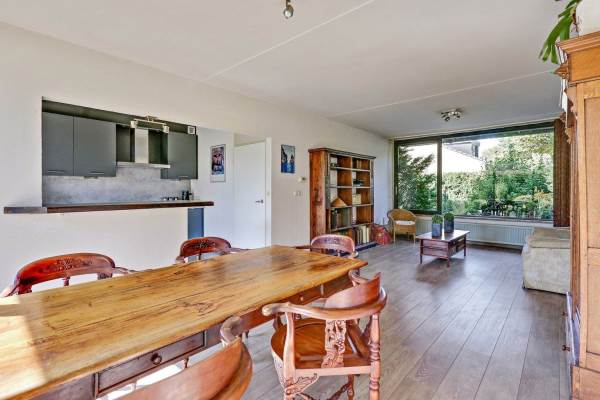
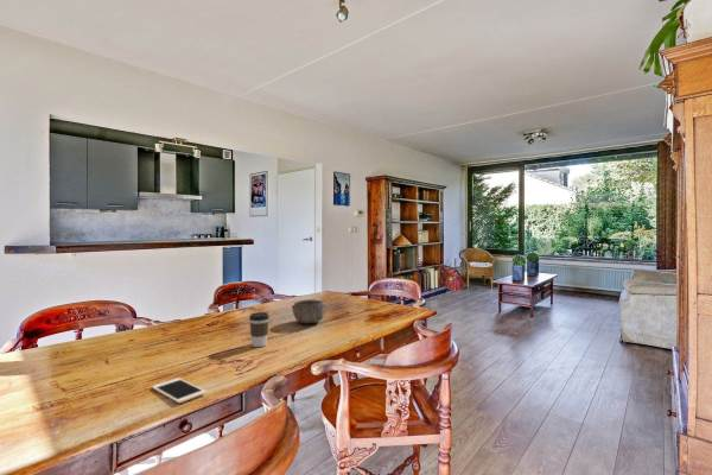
+ bowl (309, 311)
+ coffee cup (259, 329)
+ cell phone (178, 390)
